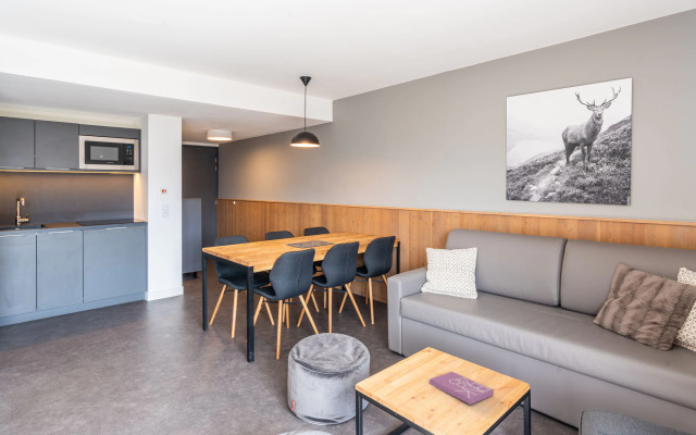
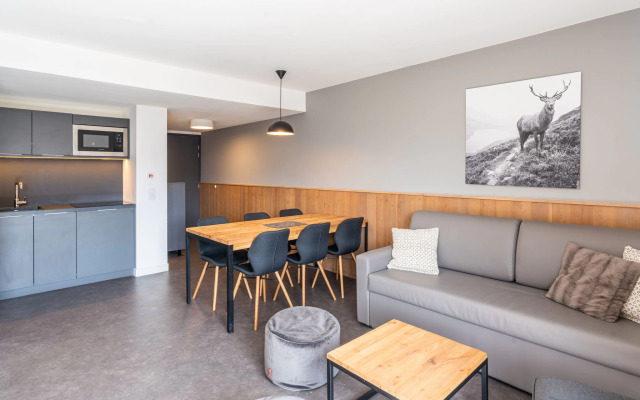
- book (460, 386)
